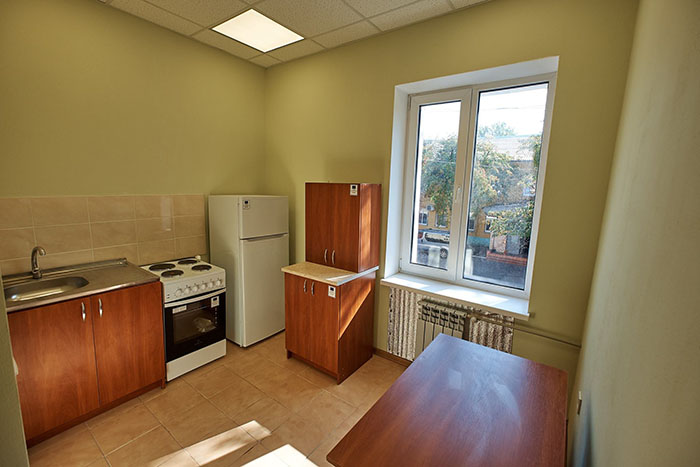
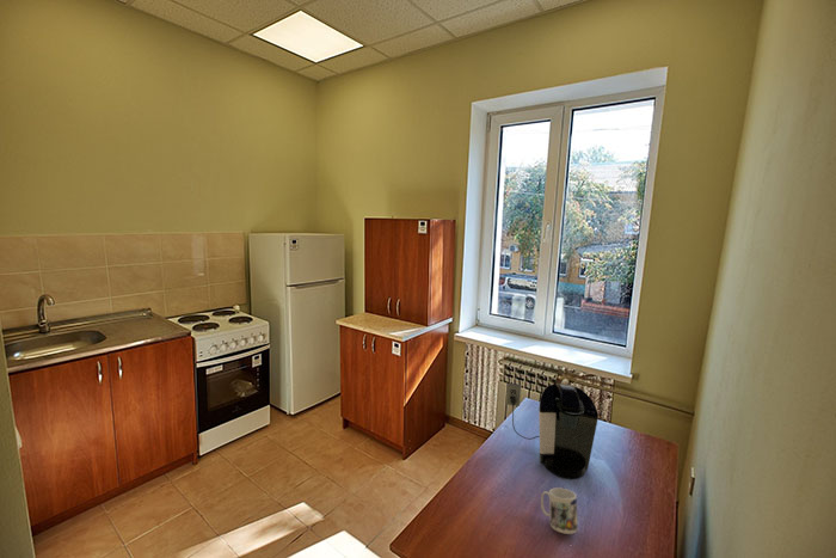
+ mug (558, 509)
+ coffee maker (549, 422)
